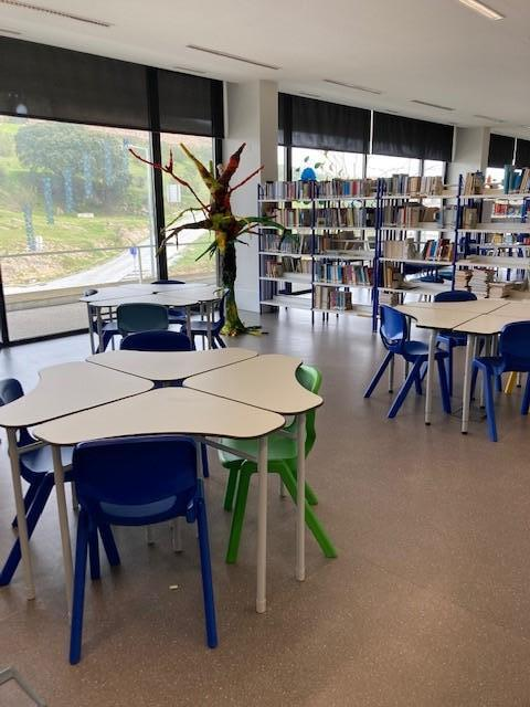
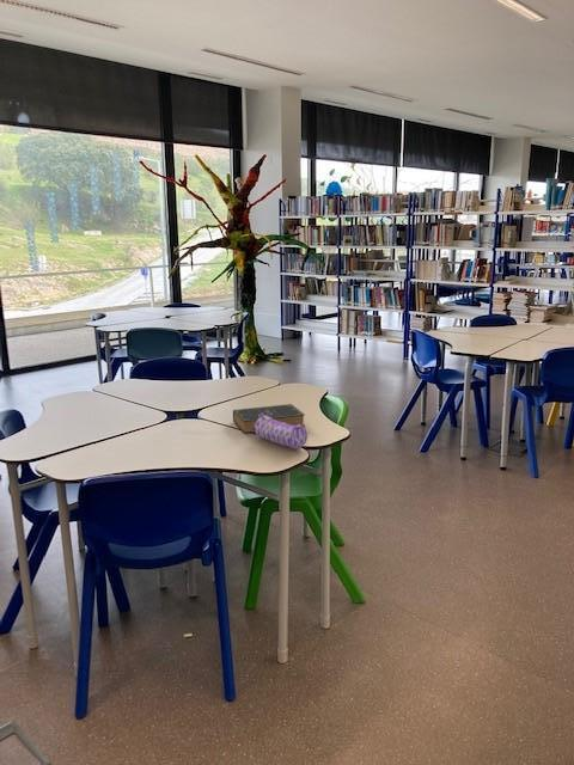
+ pencil case (280, 430)
+ book (269, 416)
